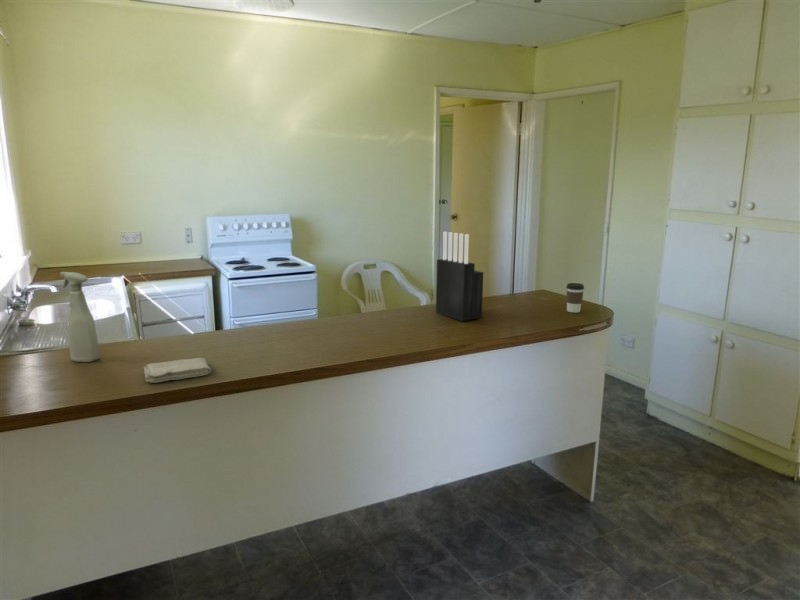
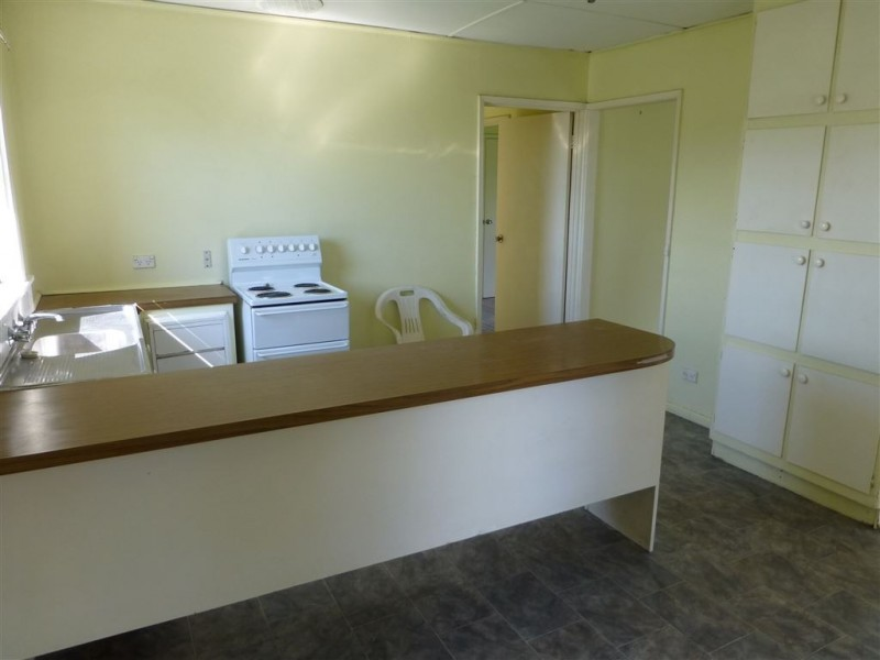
- coffee cup (574, 297)
- spray bottle (80, 316)
- washcloth (177, 368)
- knife block (461, 274)
